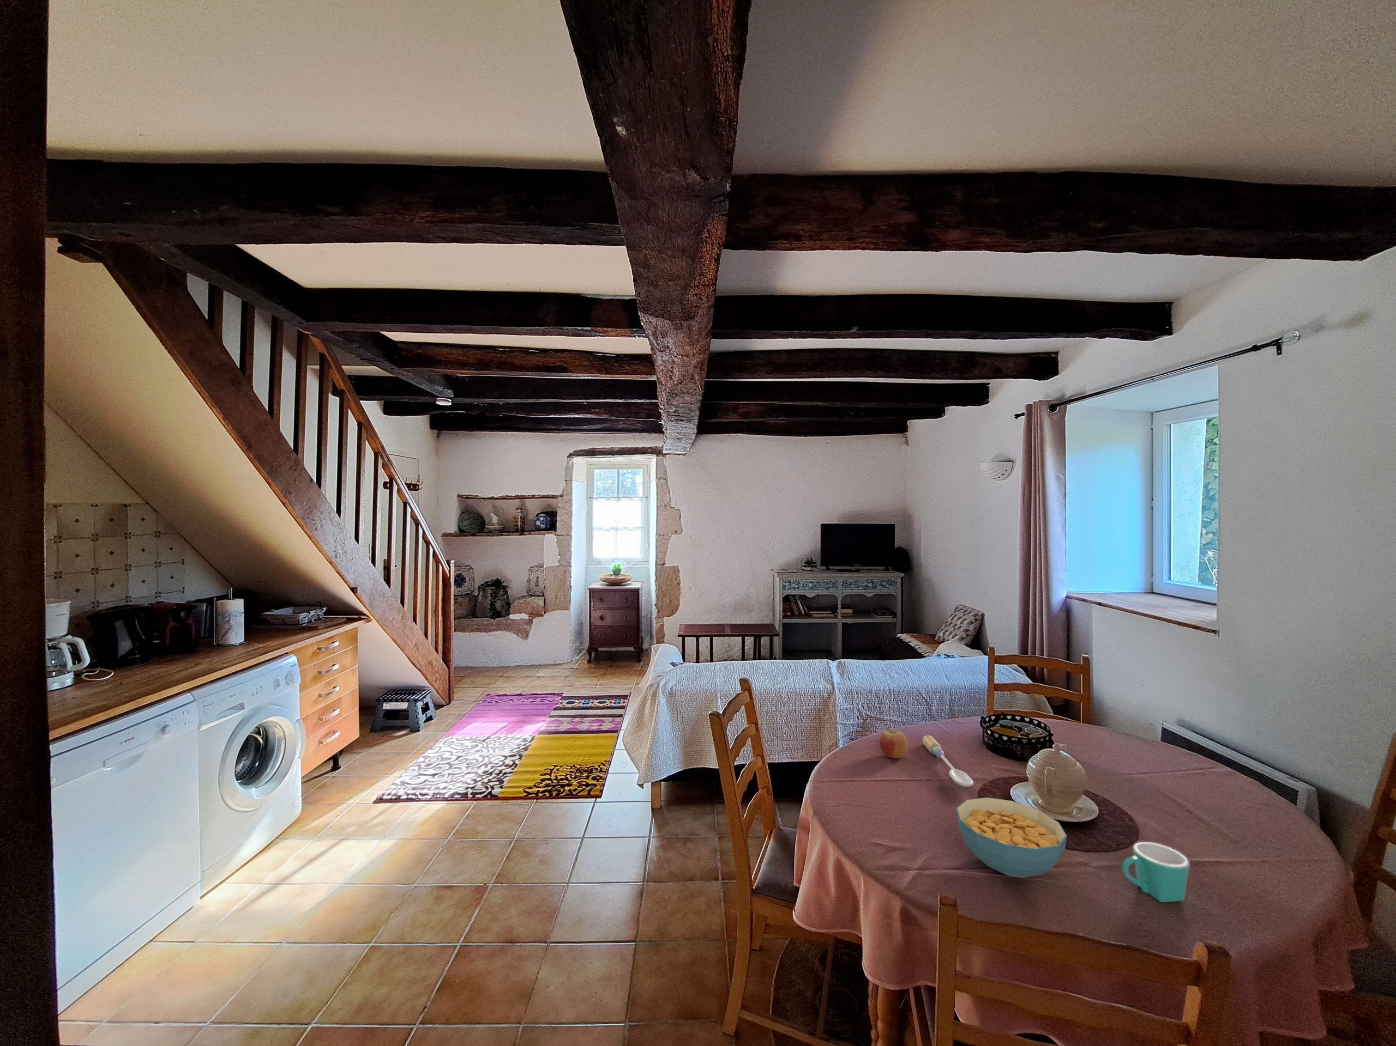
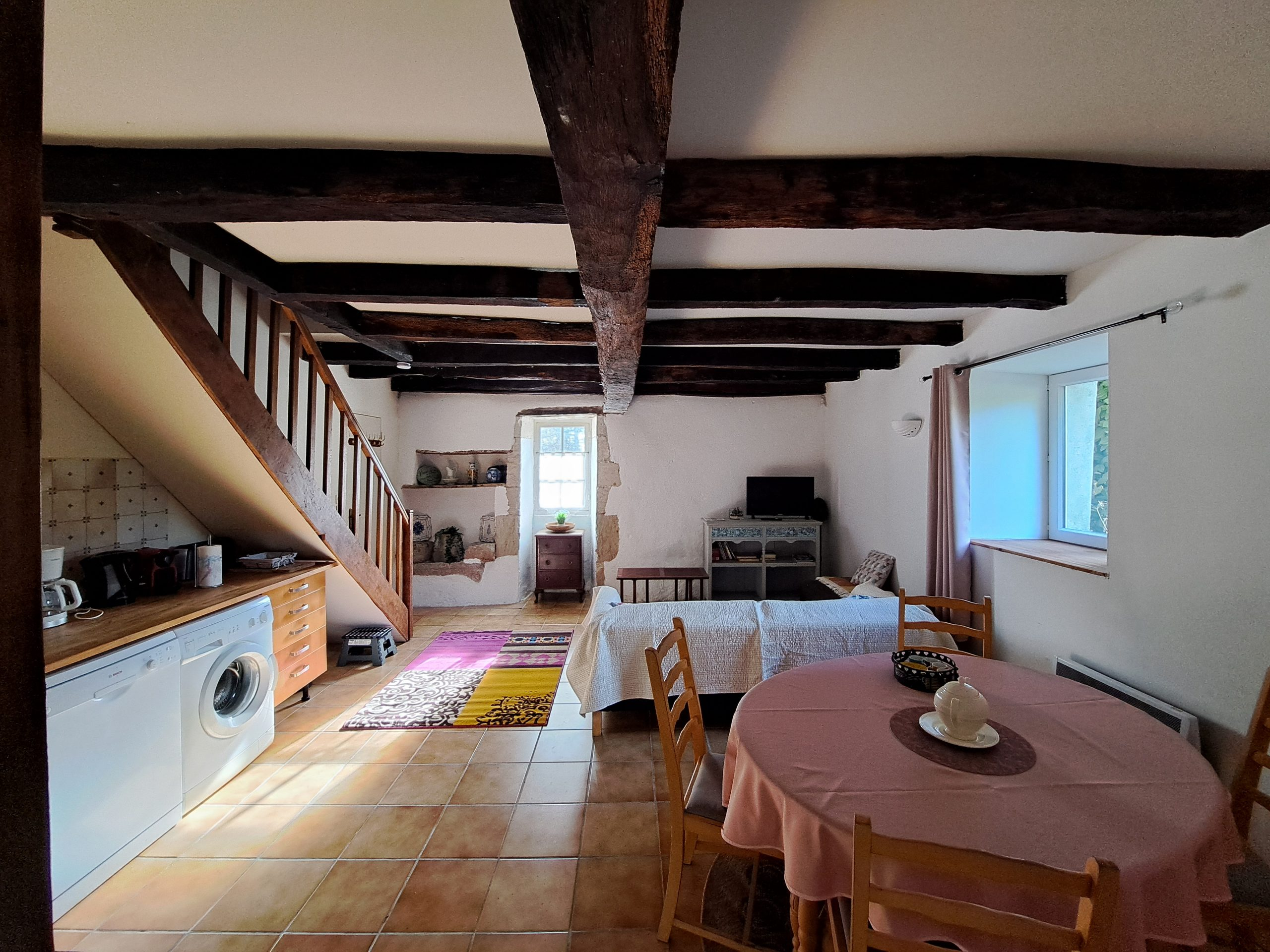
- cereal bowl (1009, 845)
- mug (1152, 873)
- fruit (894, 743)
- spoon (945, 759)
